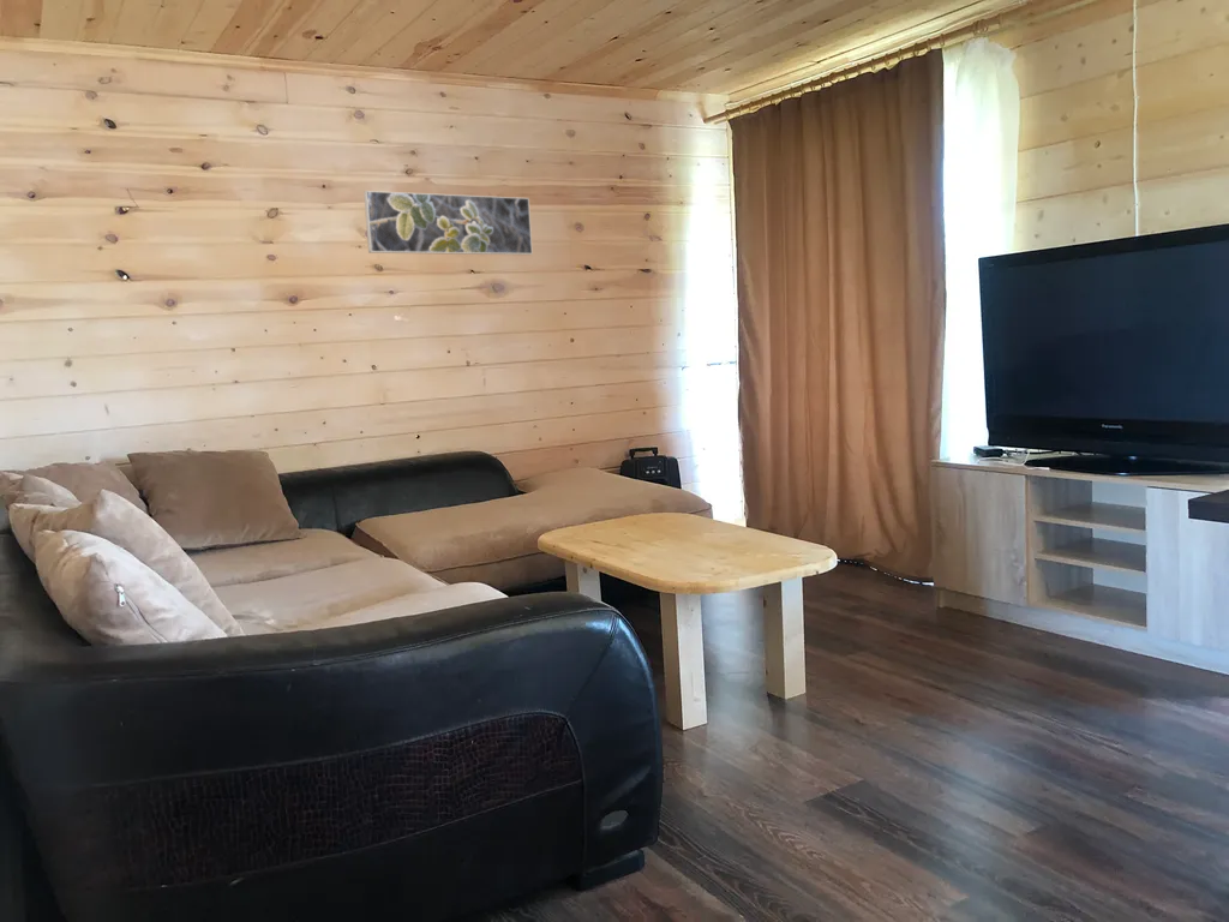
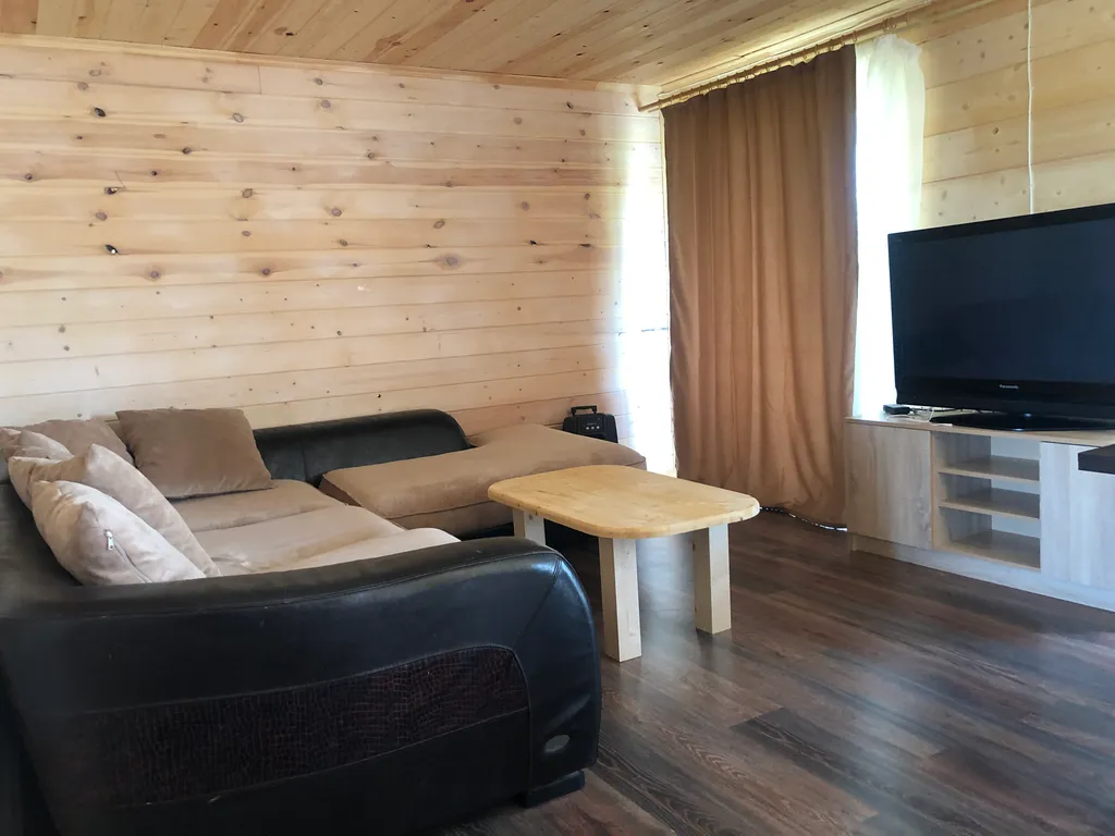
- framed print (451, 223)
